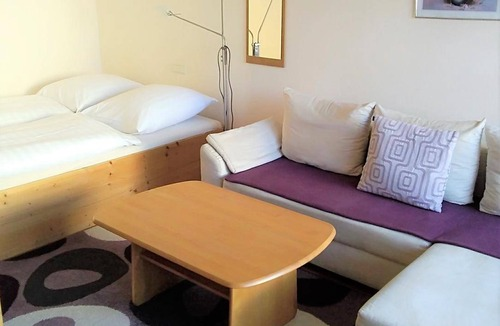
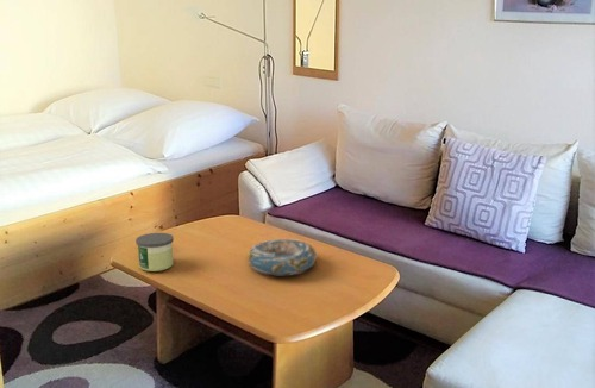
+ candle (155, 252)
+ decorative bowl (282, 256)
